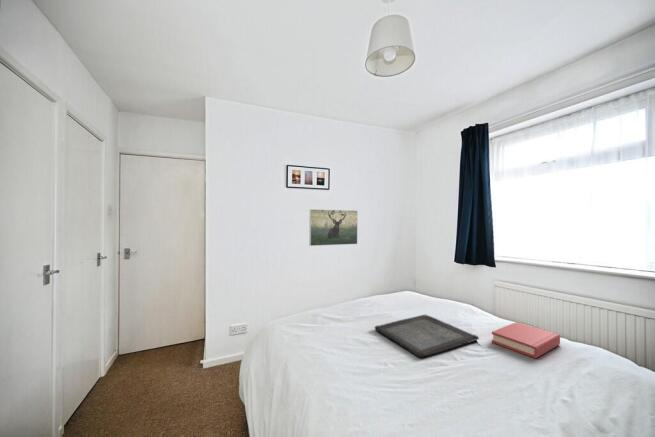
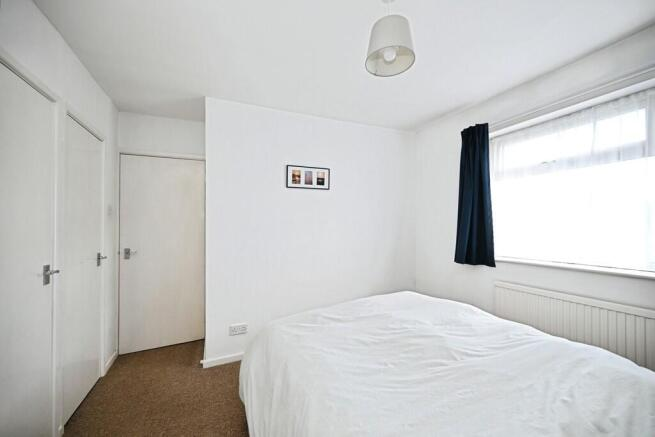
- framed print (334, 227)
- serving tray (423, 332)
- hardback book (525, 338)
